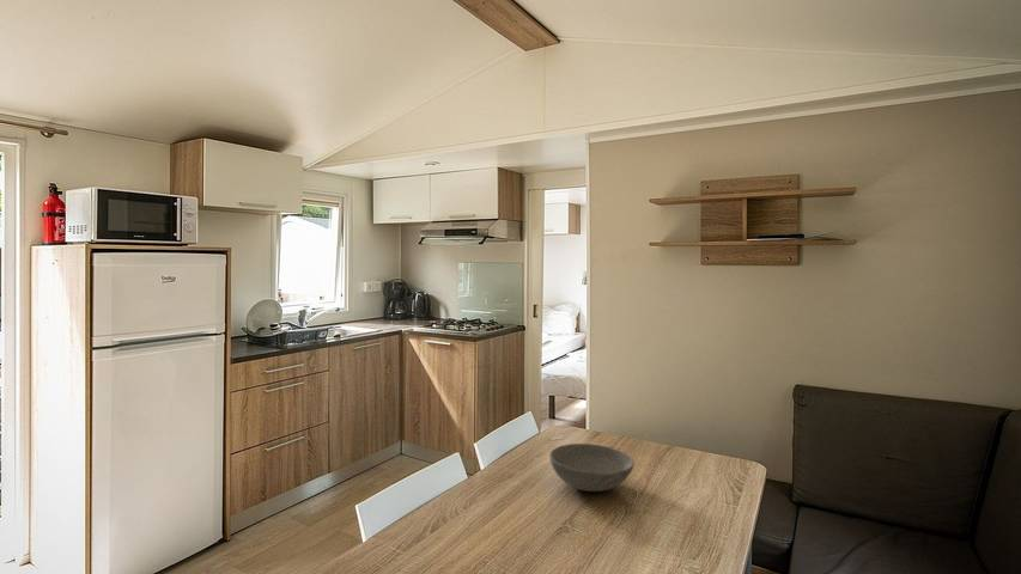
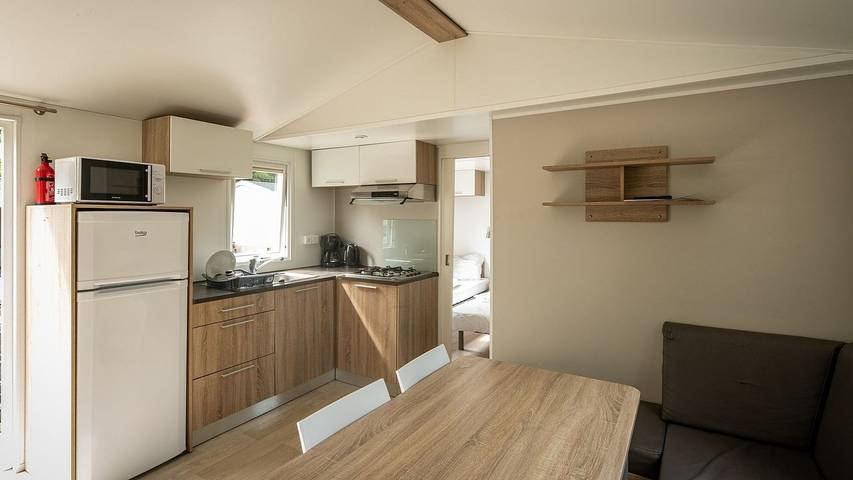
- bowl (590, 471)
